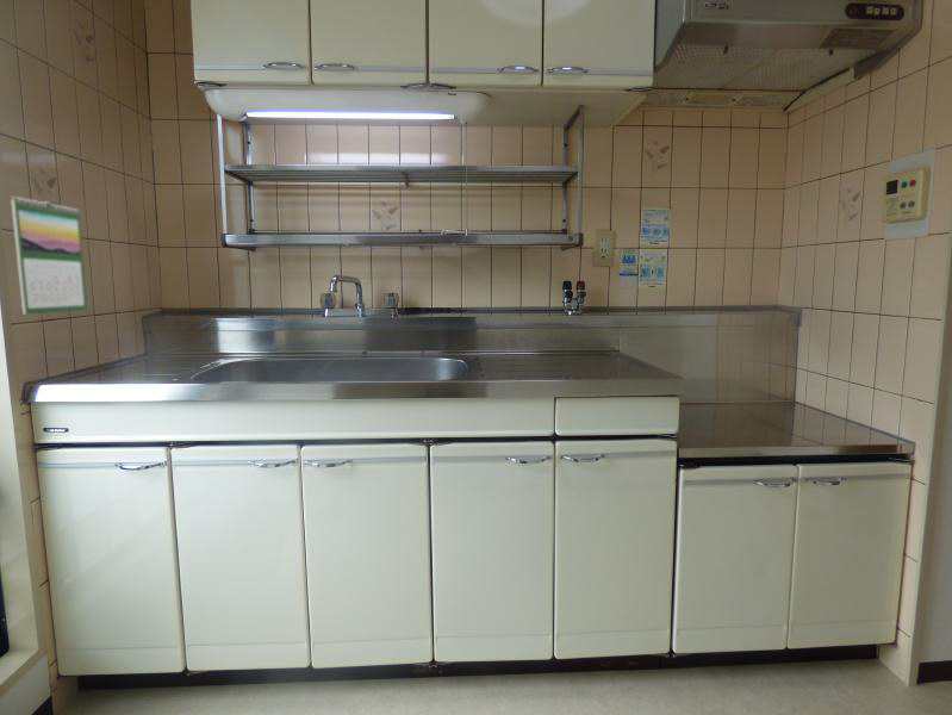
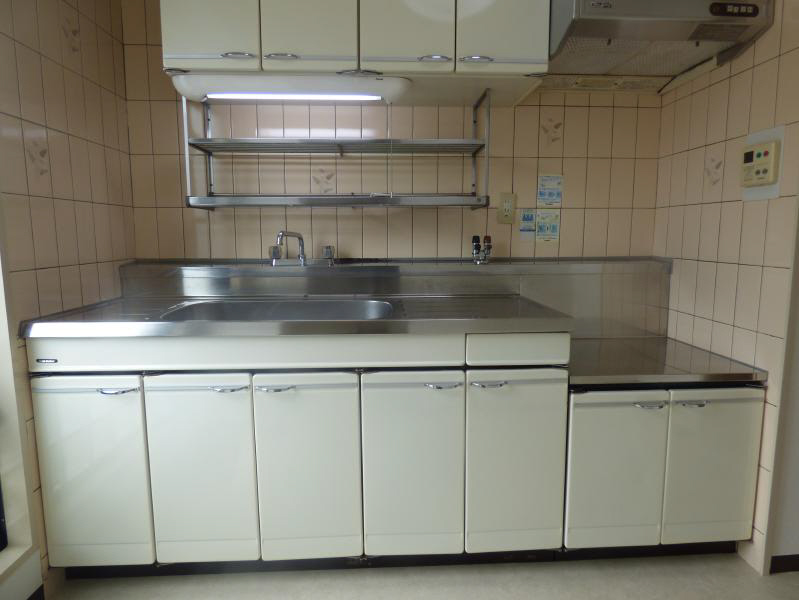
- calendar (52, 256)
